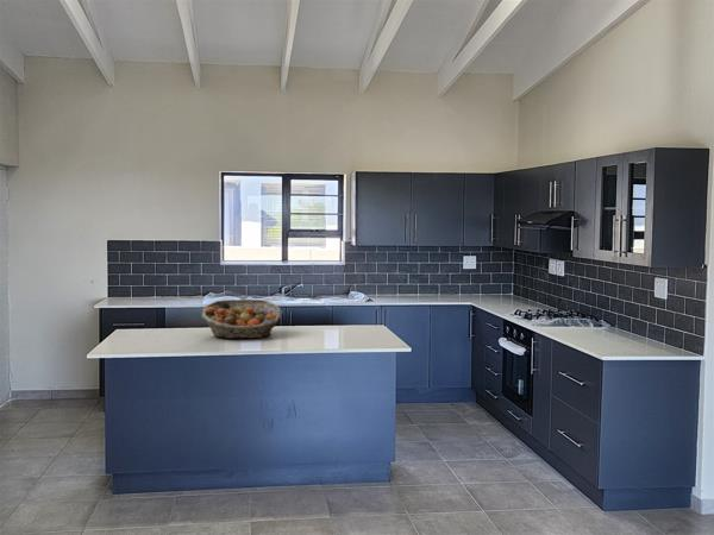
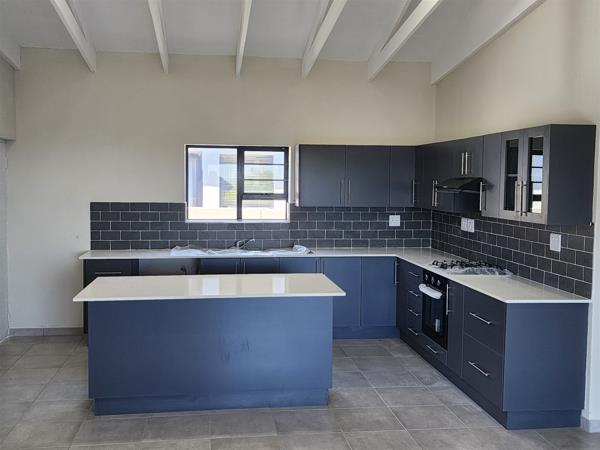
- fruit basket (242, 317)
